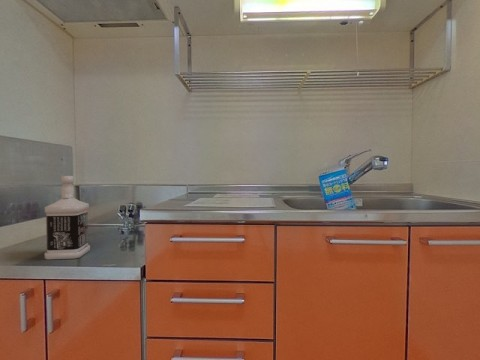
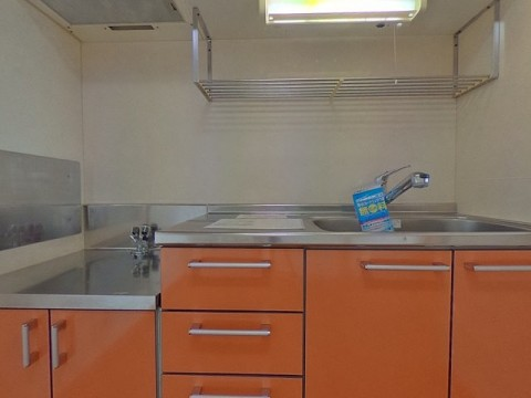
- bottle (67, 215)
